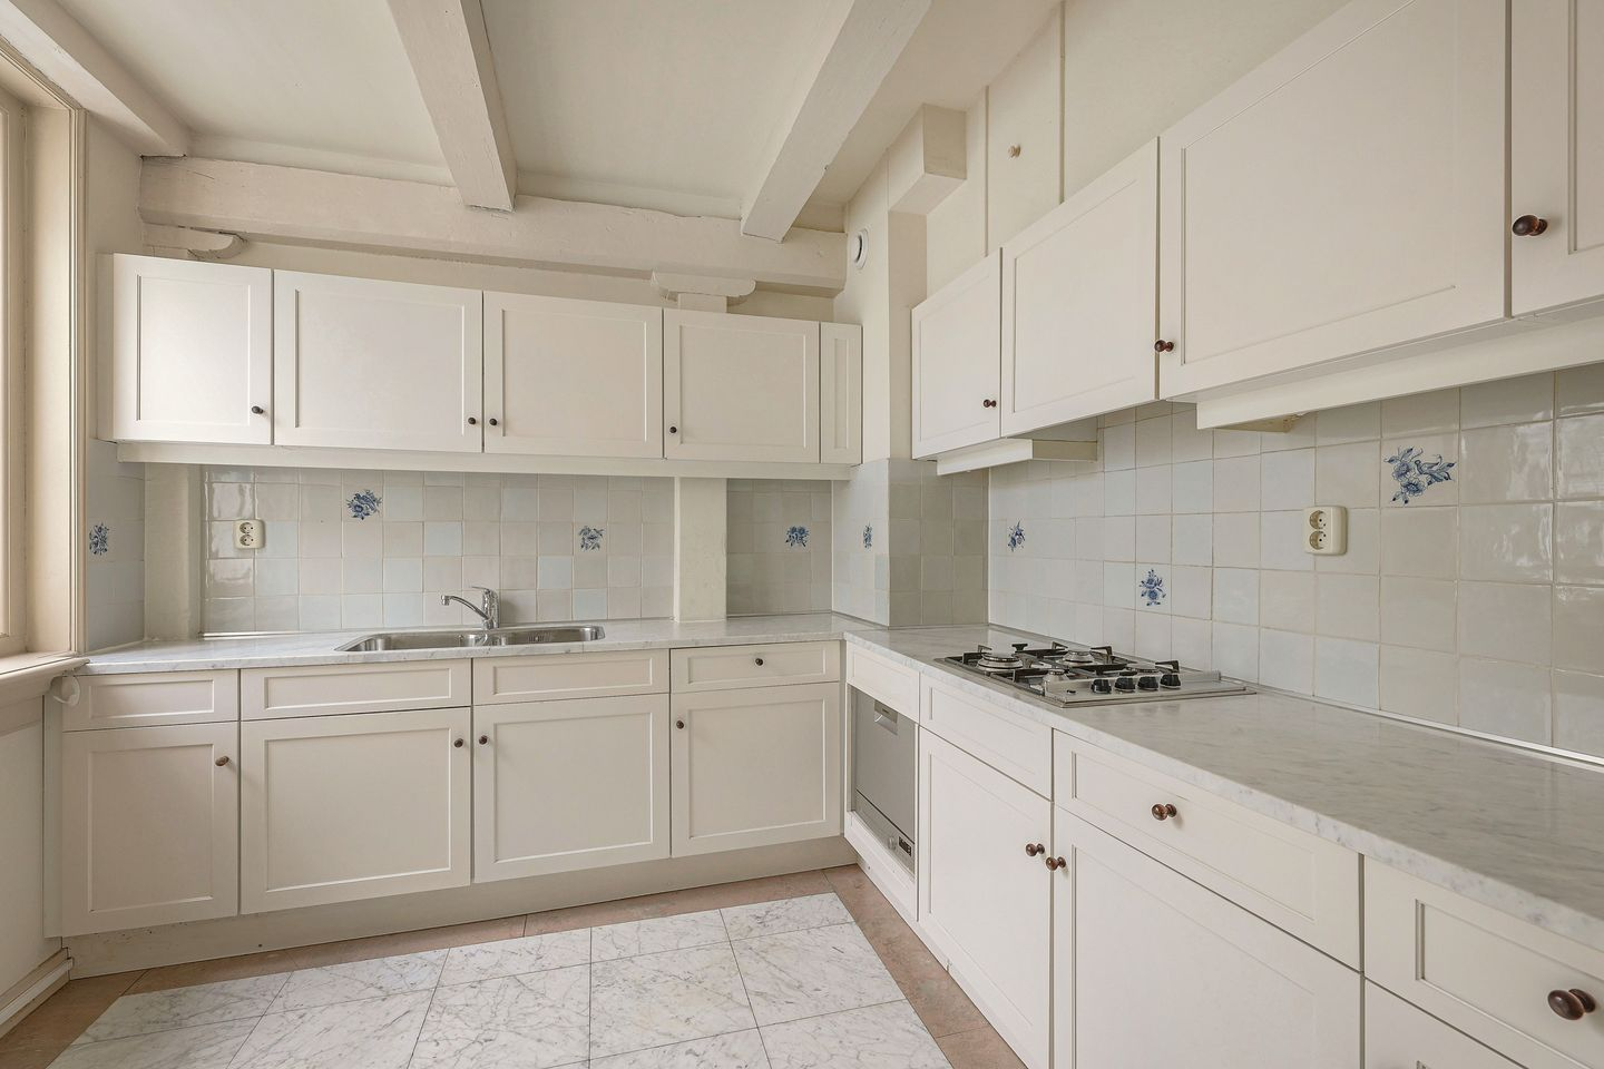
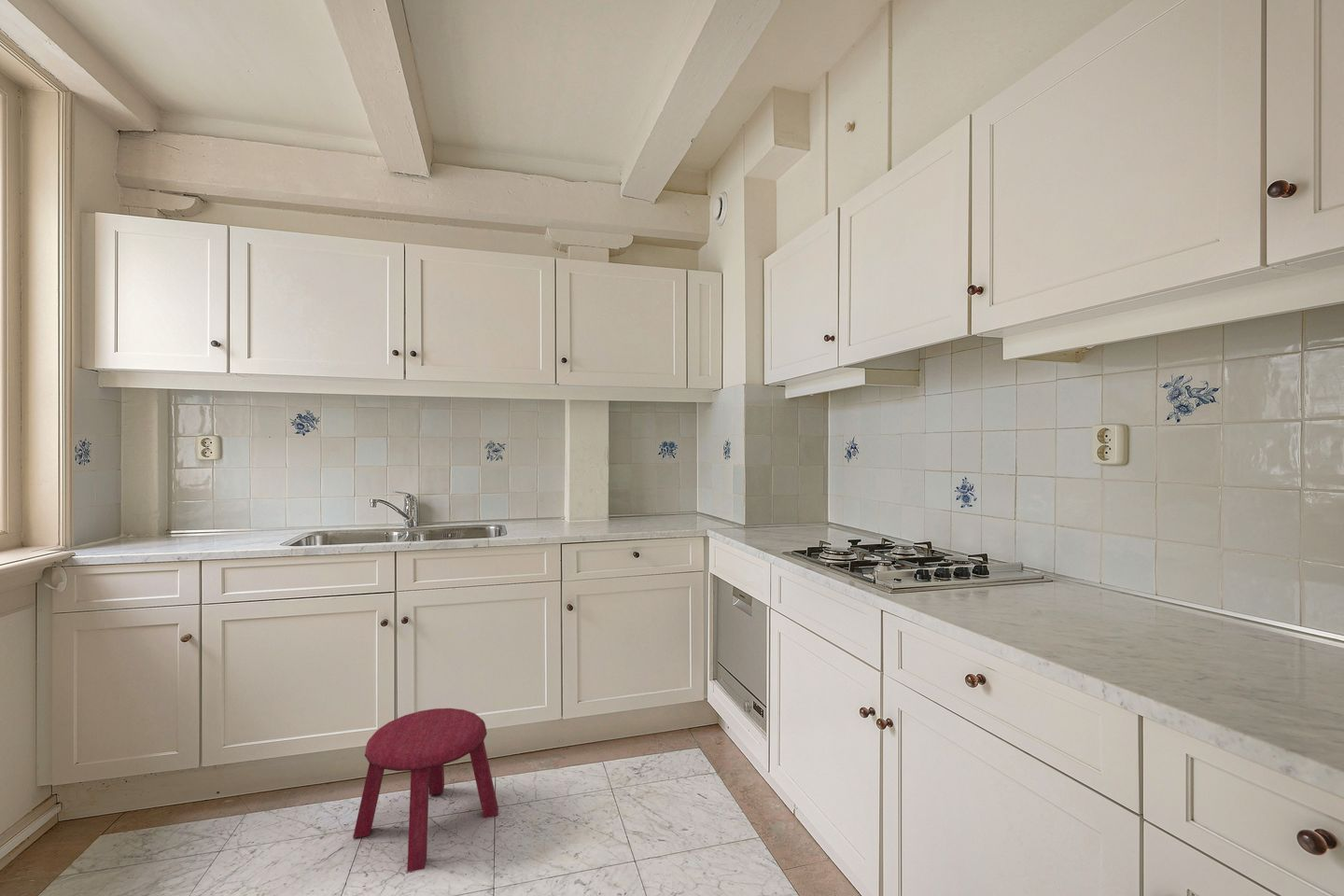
+ stool (427, 777)
